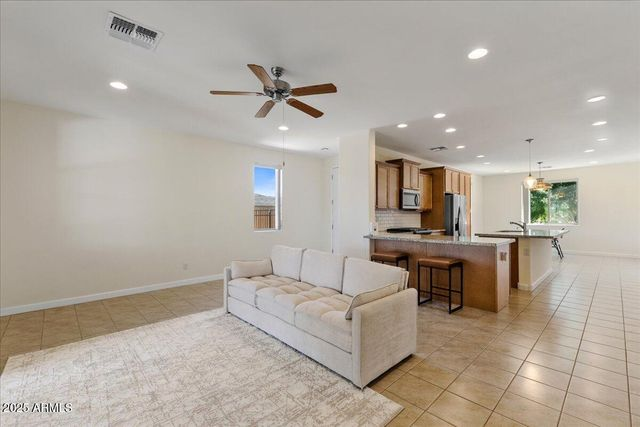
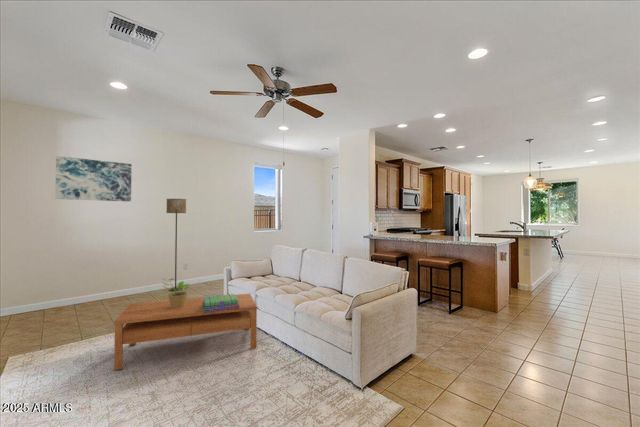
+ floor lamp (176, 244)
+ potted plant (176, 290)
+ wall art (96, 180)
+ stack of books (220, 302)
+ coffee table (192, 325)
